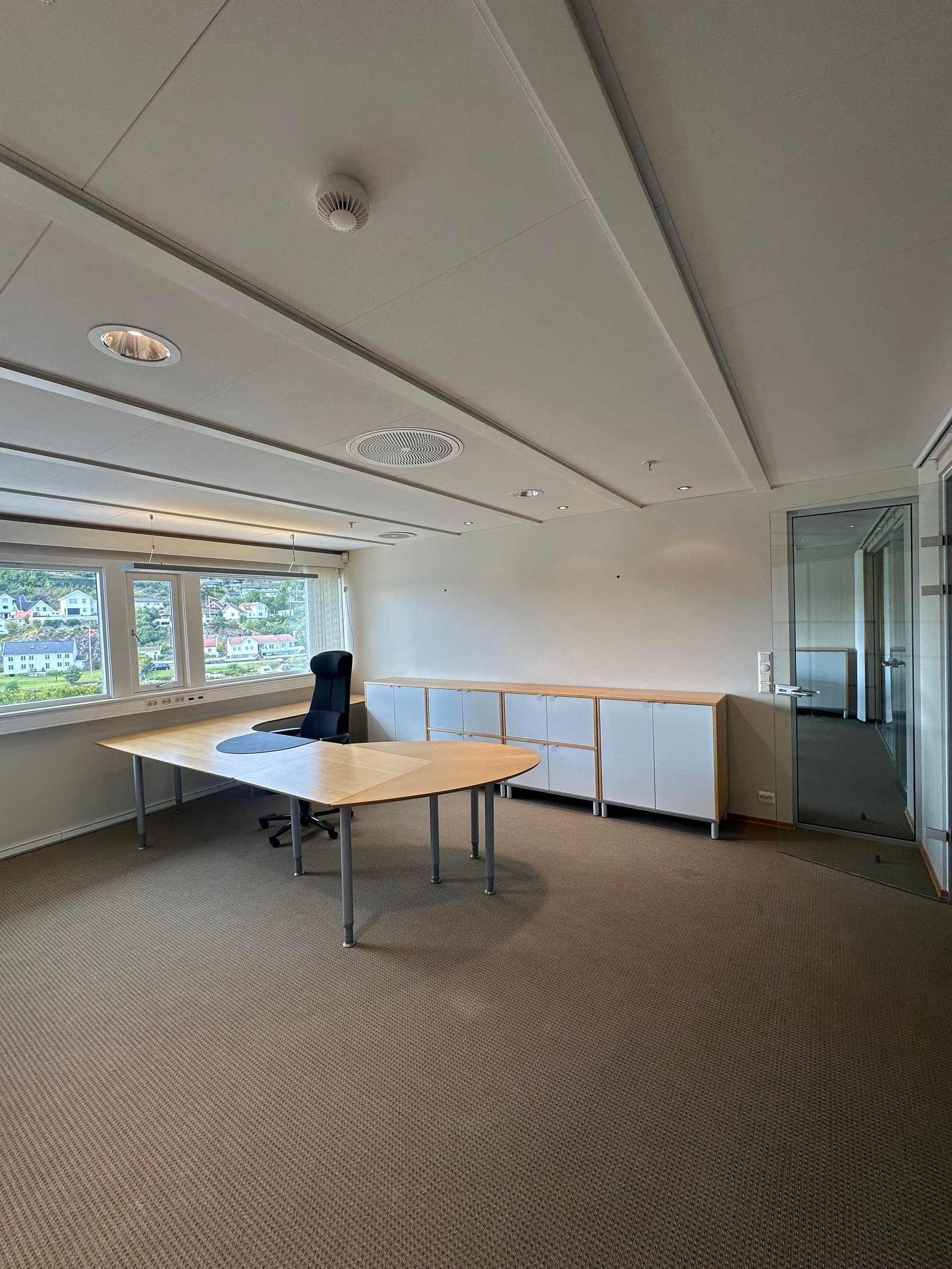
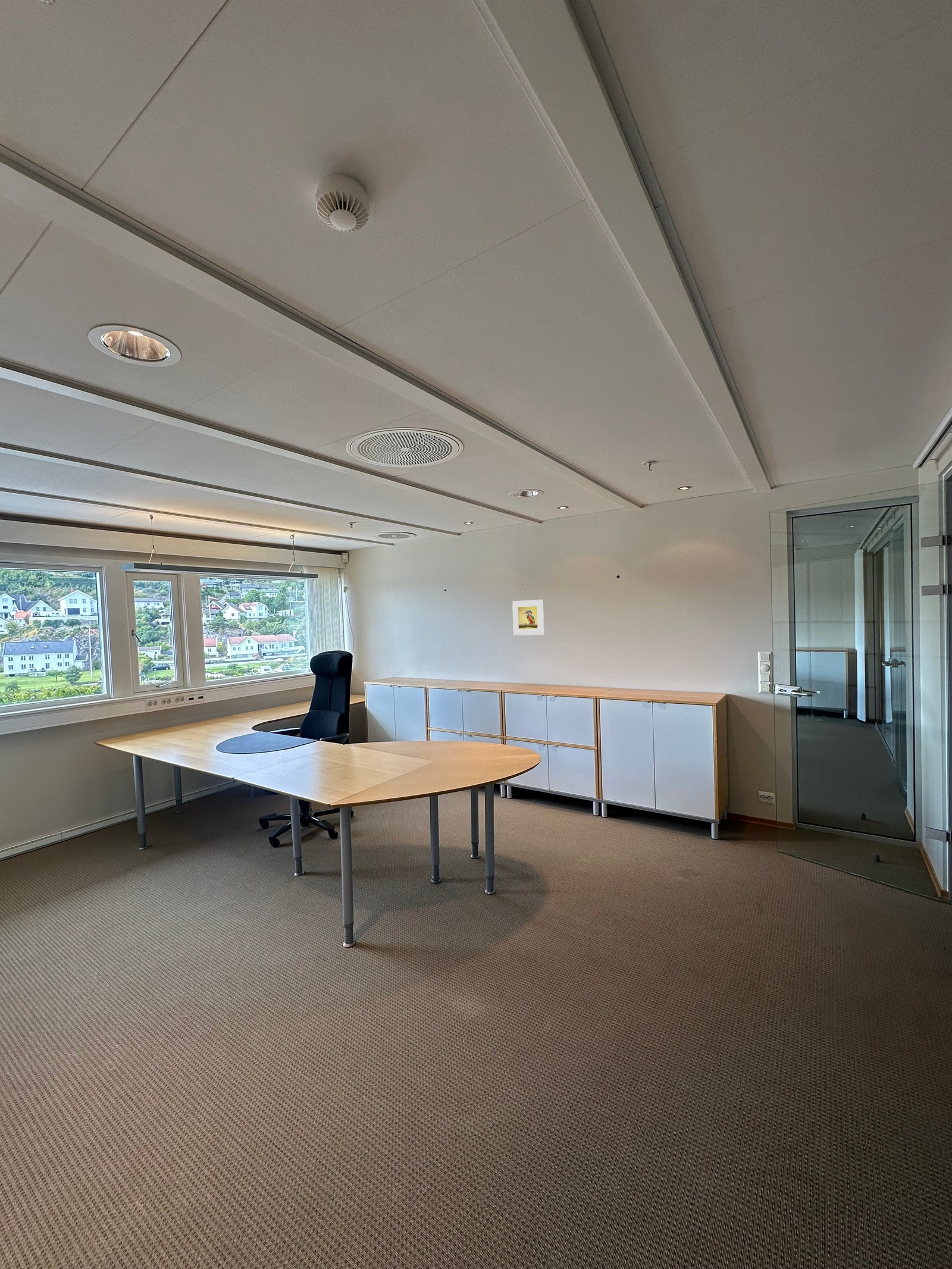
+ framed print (528, 618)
